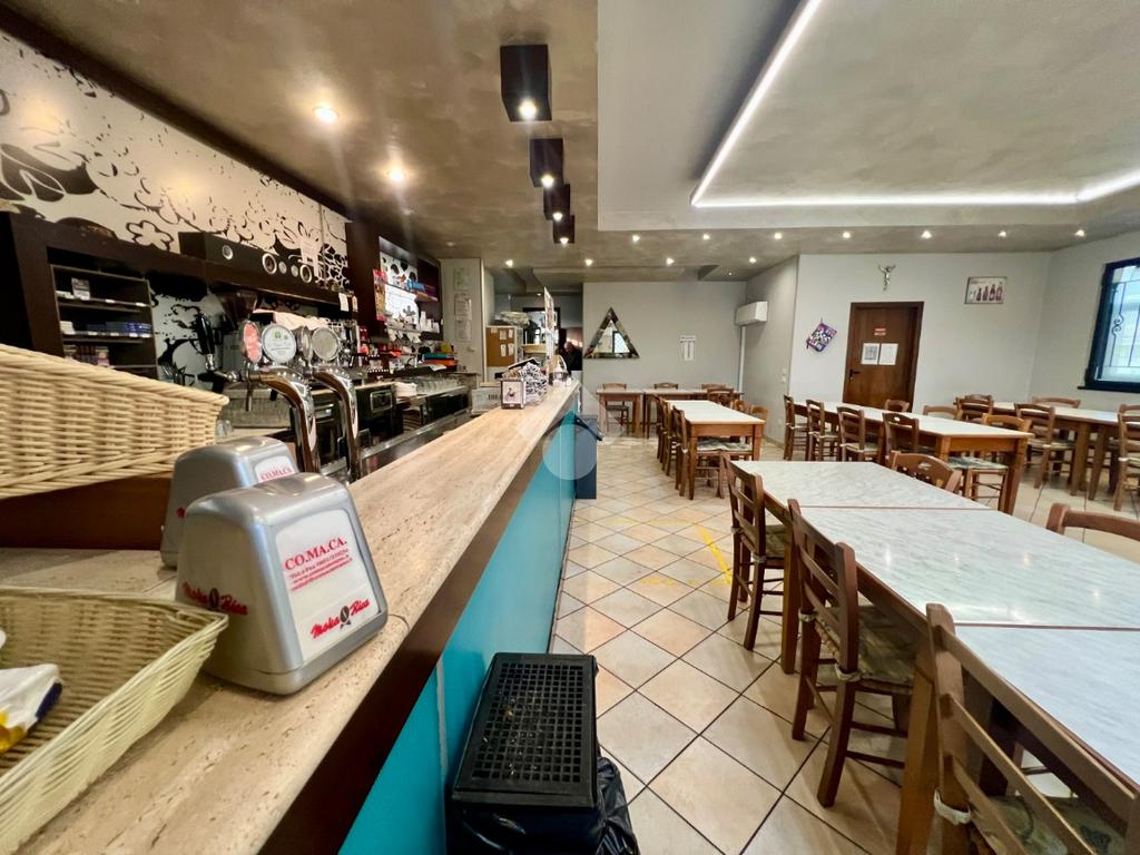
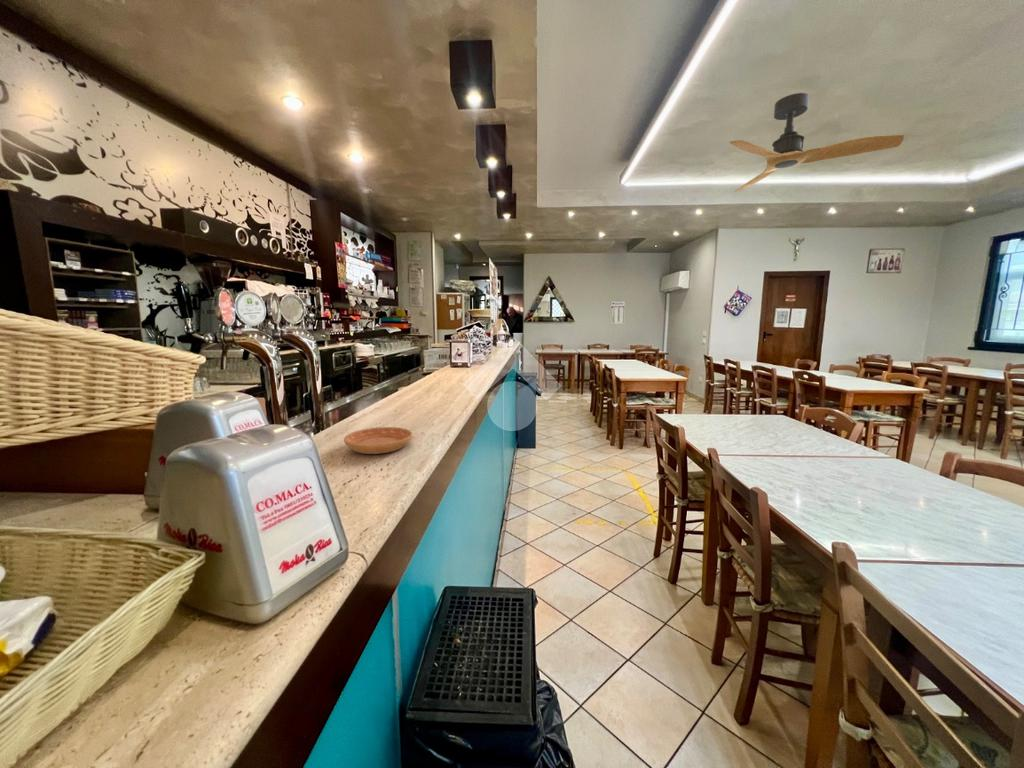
+ saucer (379, 440)
+ ceiling fan (803, 136)
